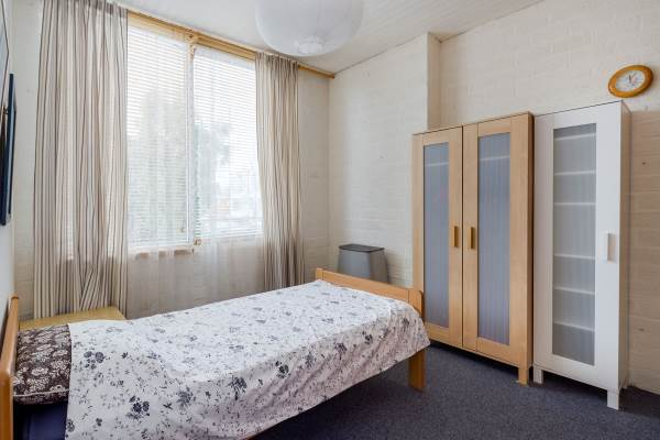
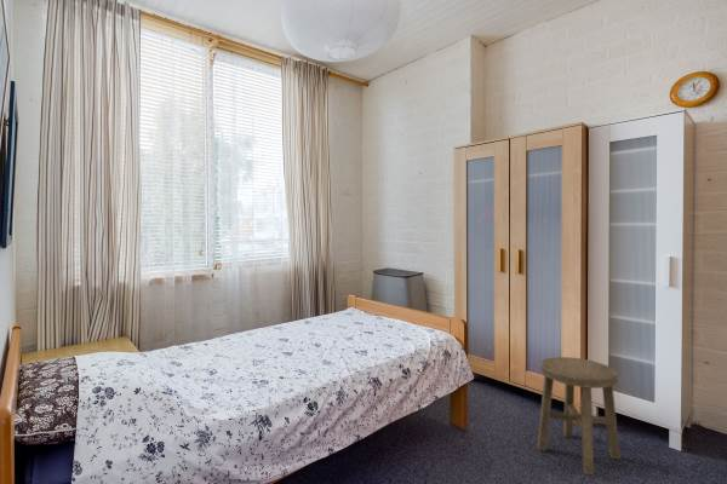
+ stool (577, 410)
